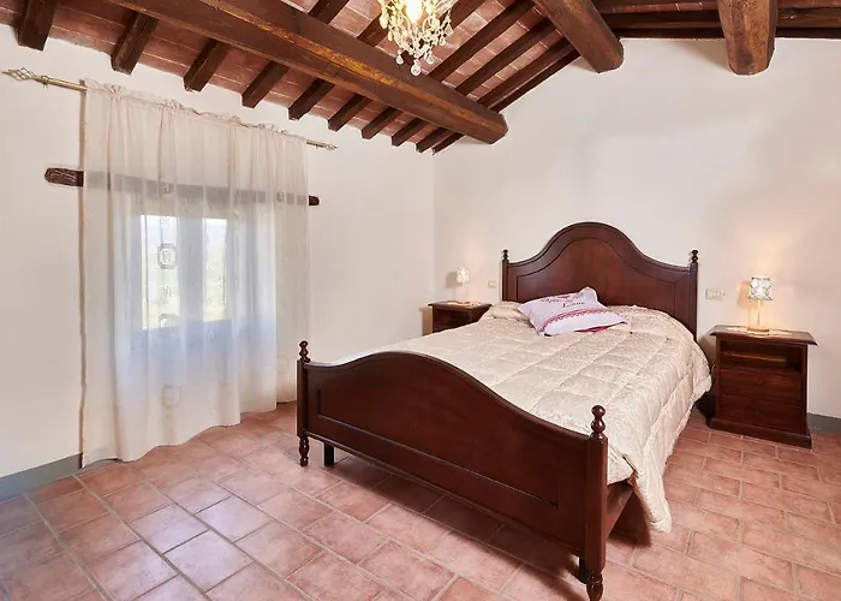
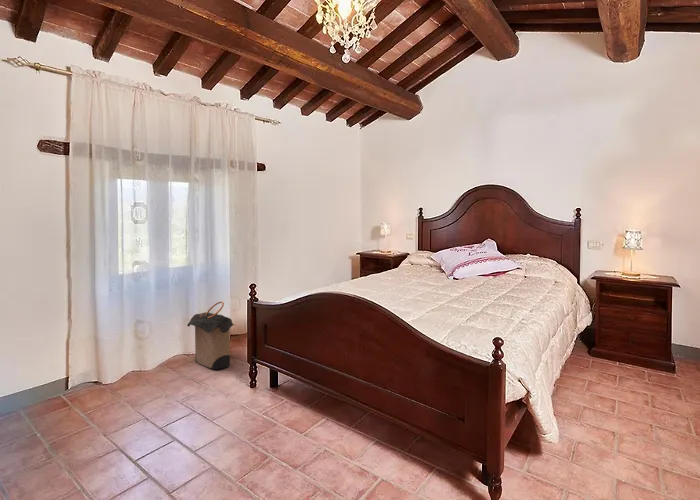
+ laundry hamper (210, 332)
